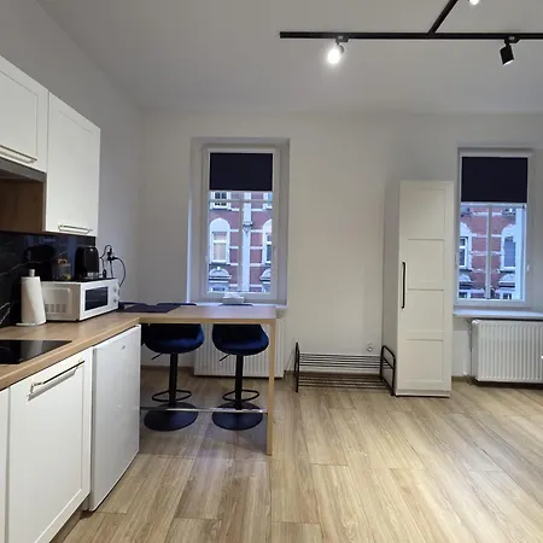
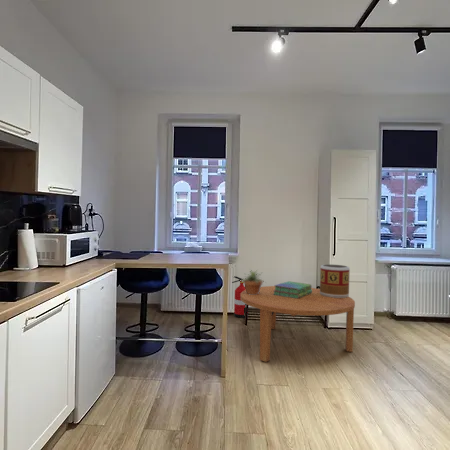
+ coffee table (294, 315)
+ decorative container (334, 280)
+ stack of books (293, 289)
+ fire extinguisher (240, 296)
+ potted plant (253, 281)
